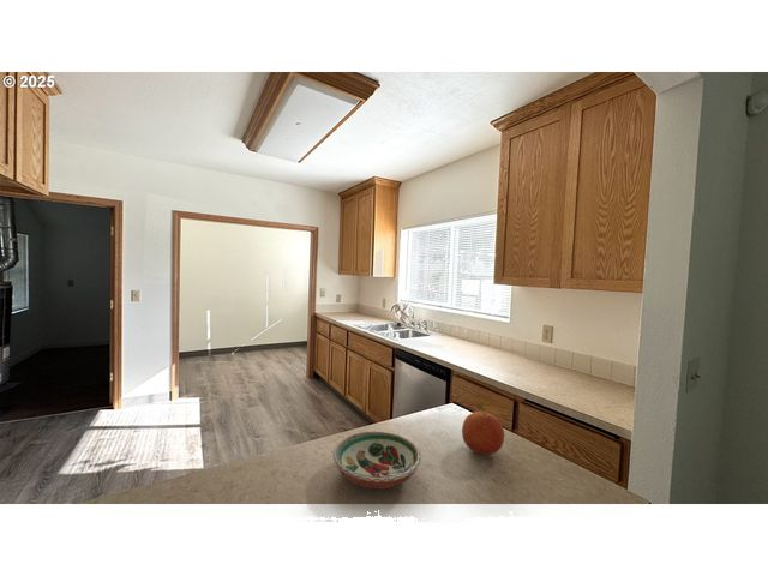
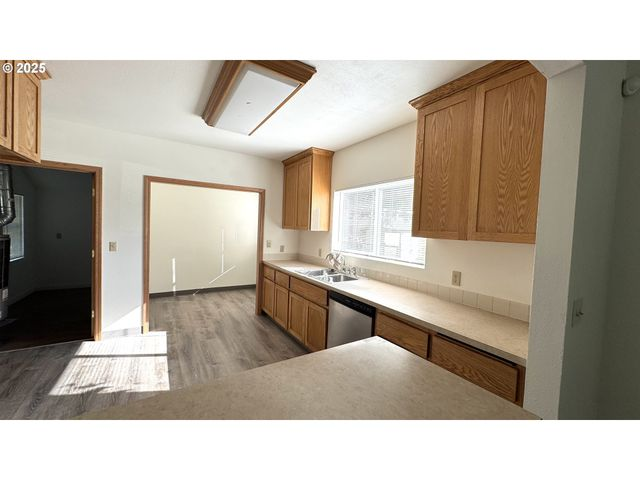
- fruit (482, 431)
- decorative bowl (376, 462)
